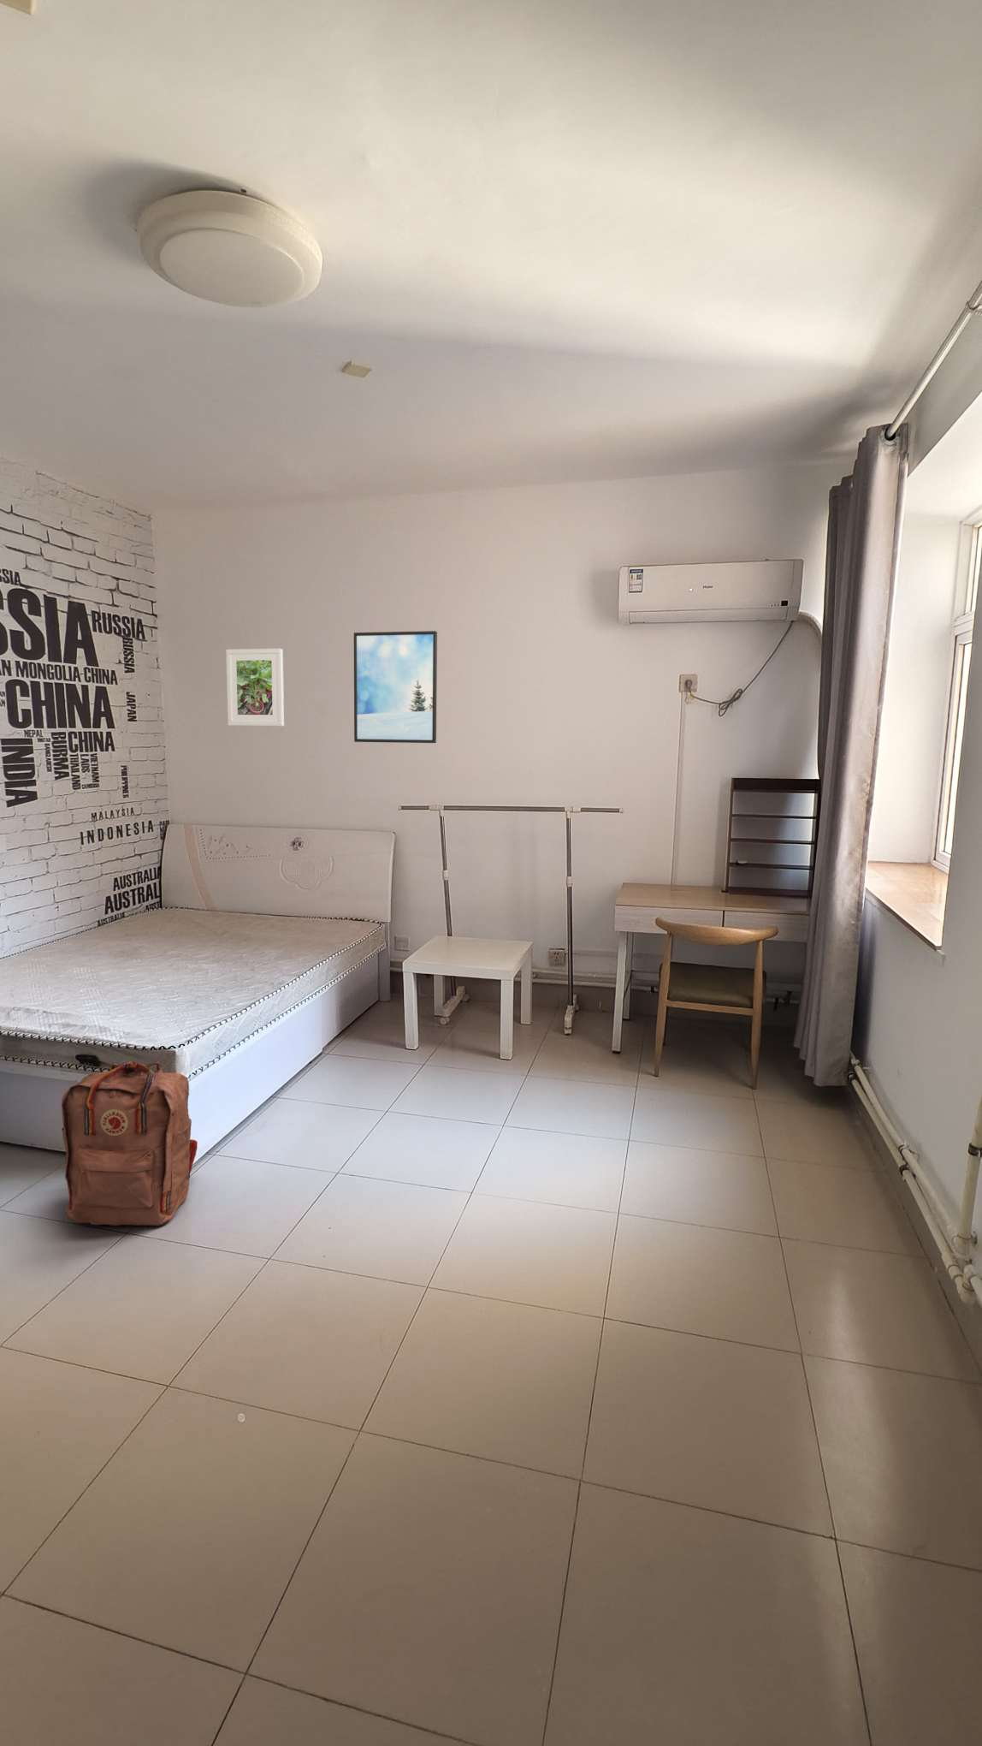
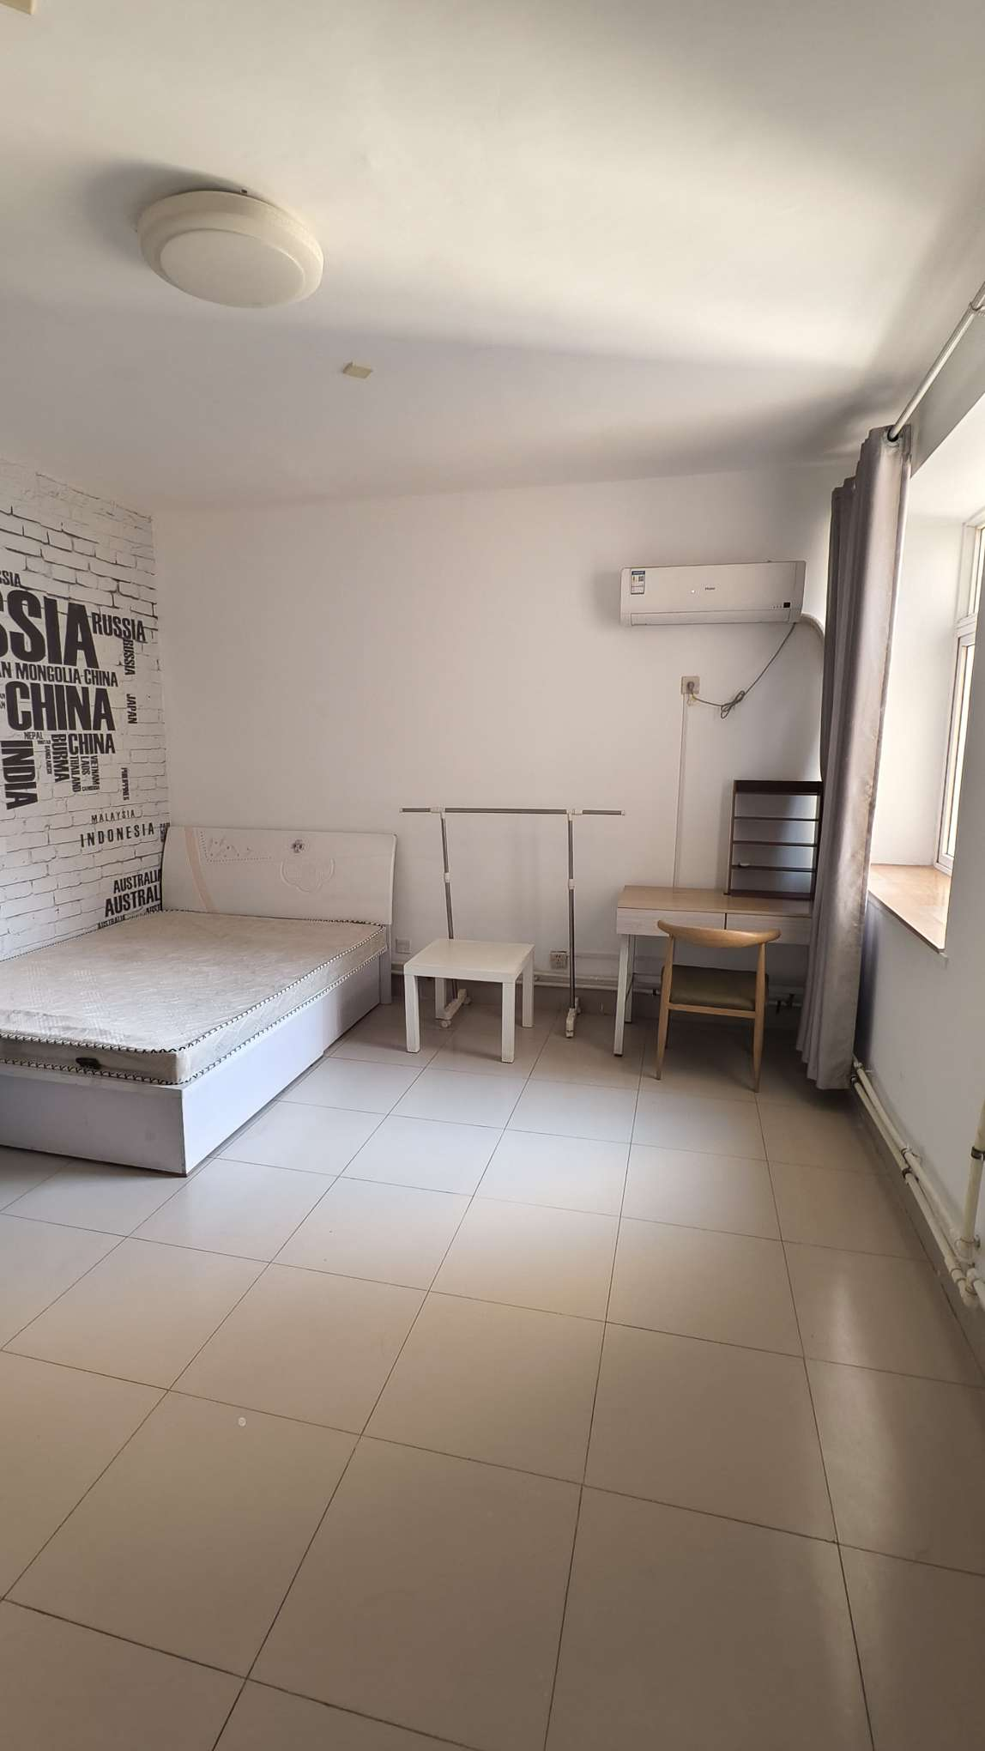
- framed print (394, 687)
- backpack (127, 1134)
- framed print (255, 687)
